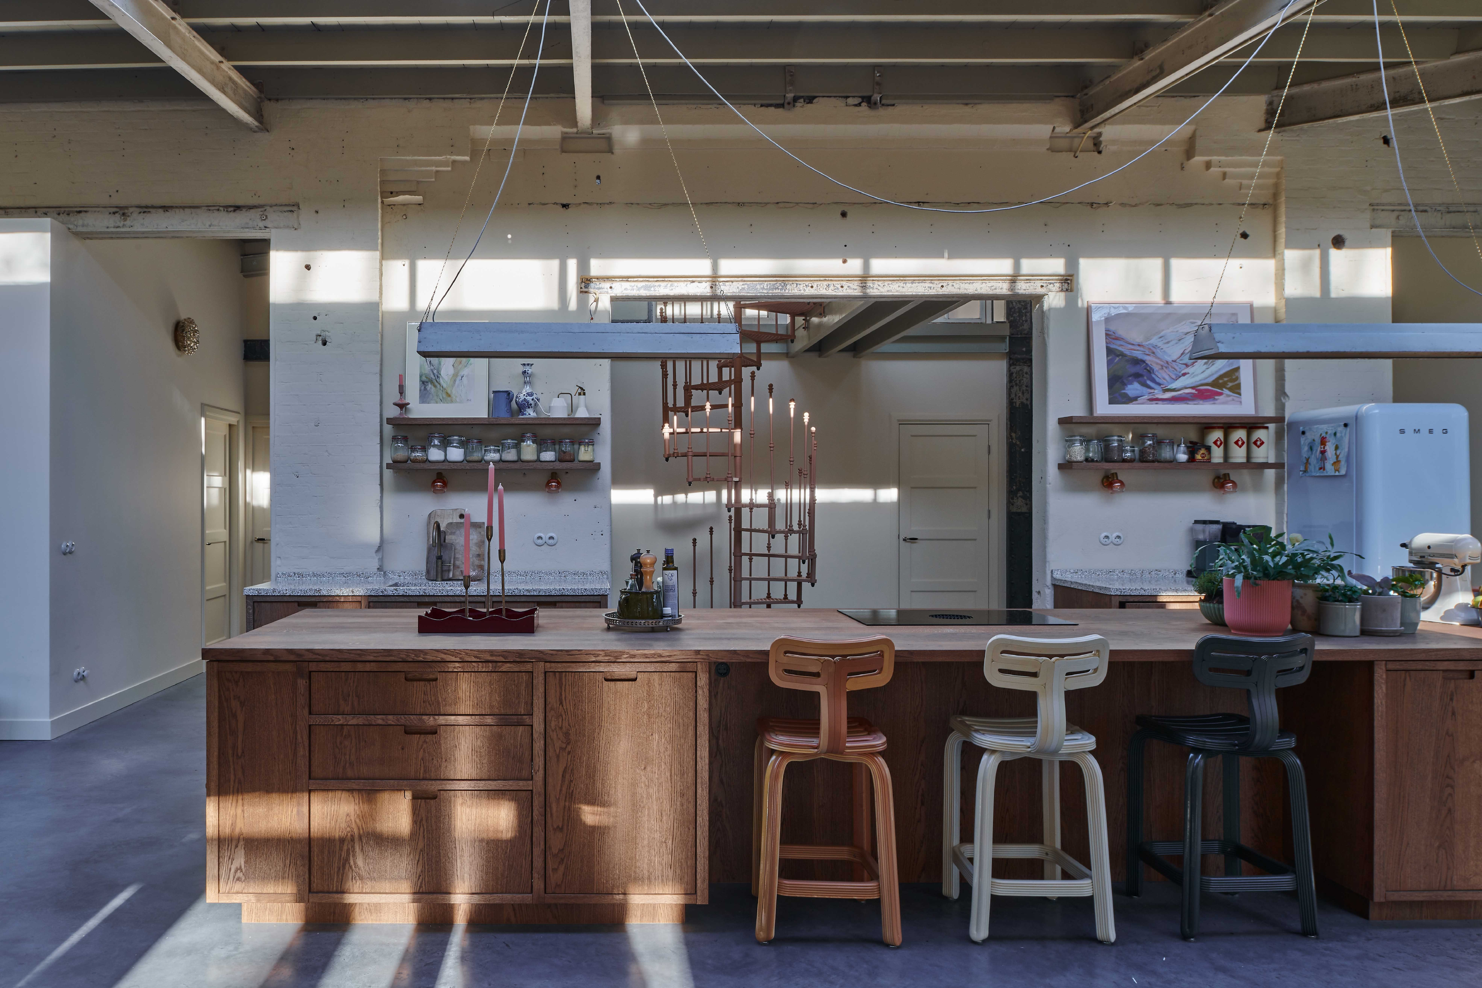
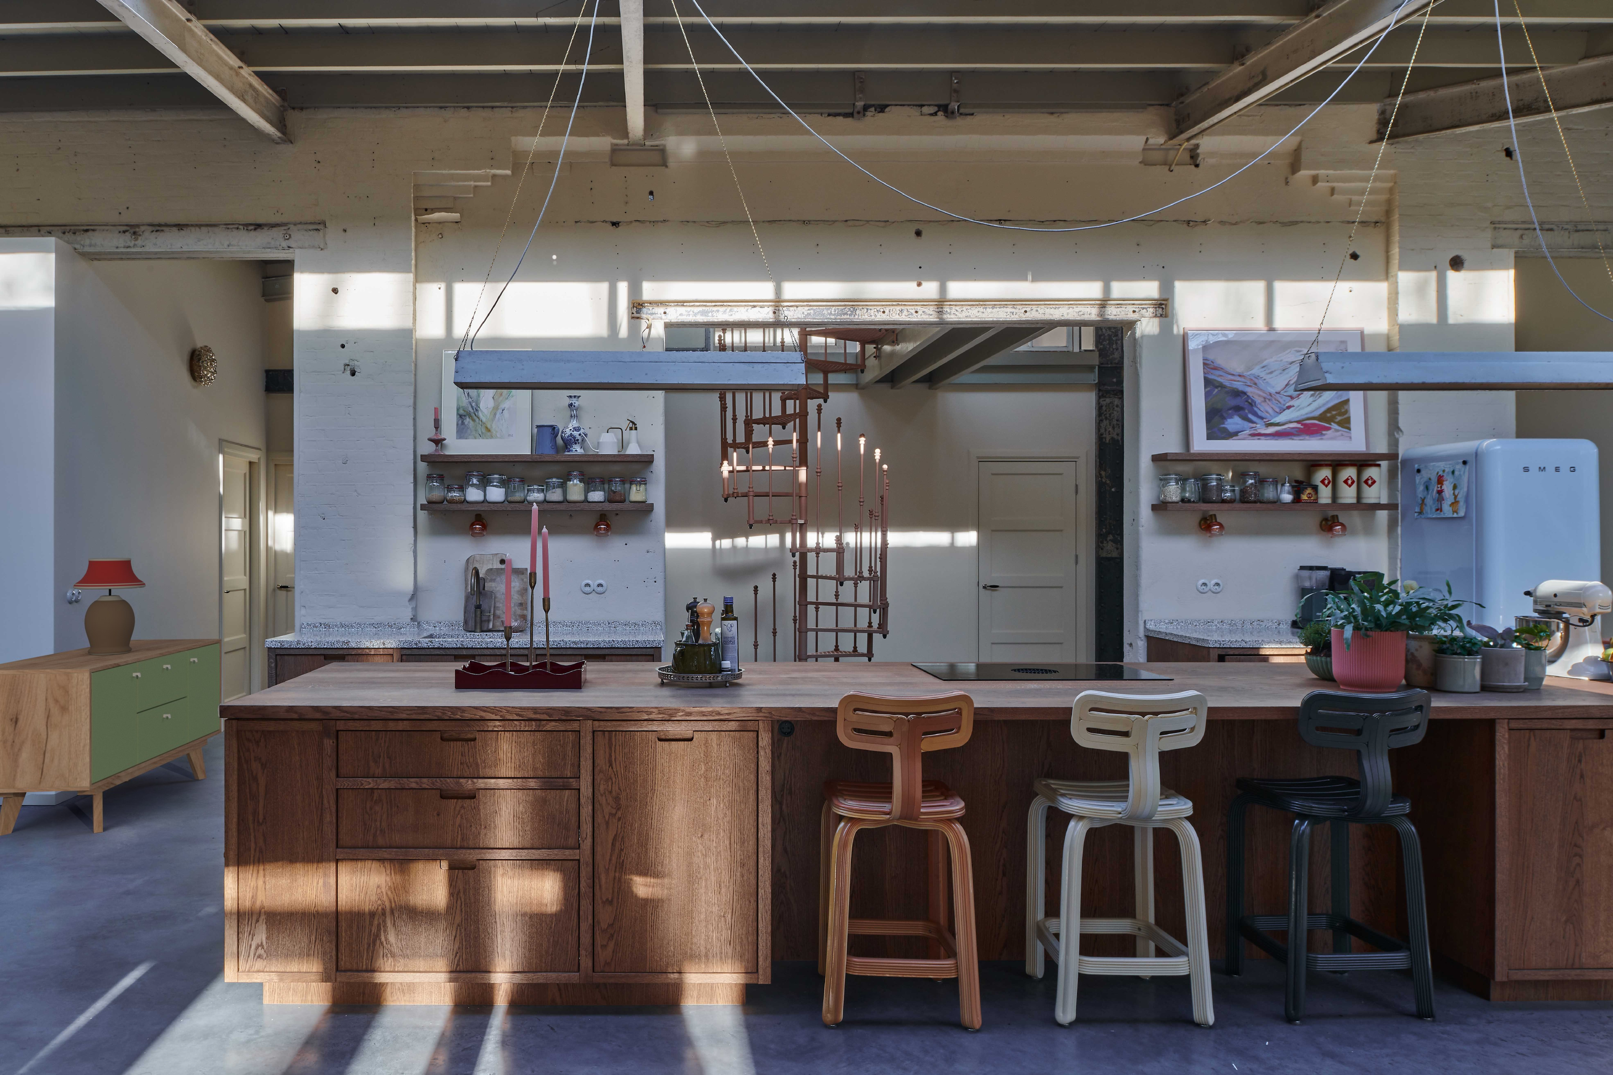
+ table lamp (110, 606)
+ sideboard (113, 728)
